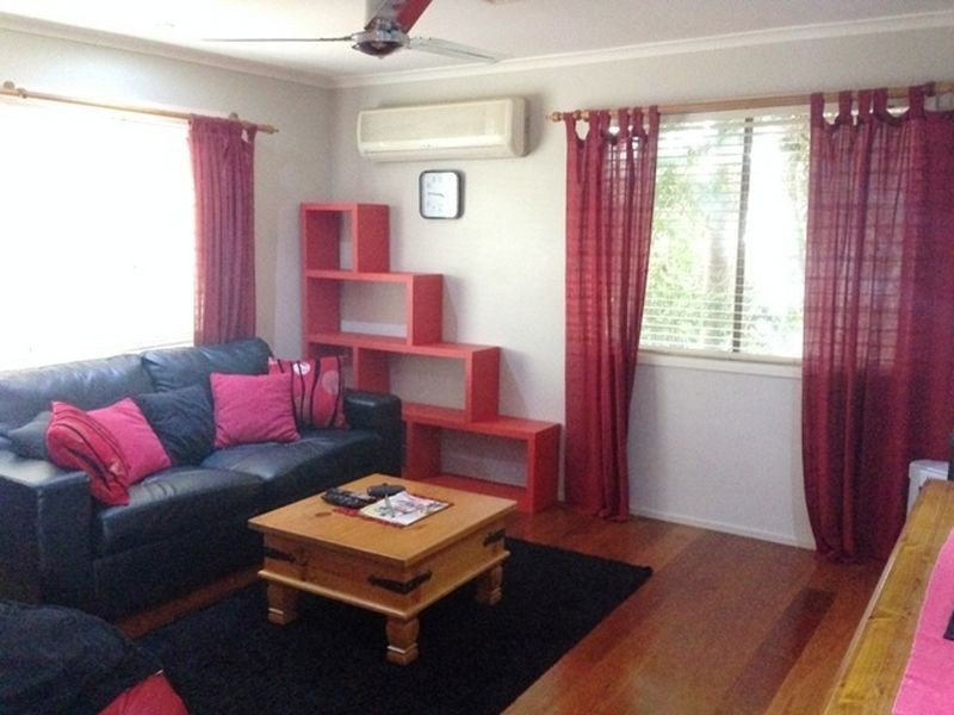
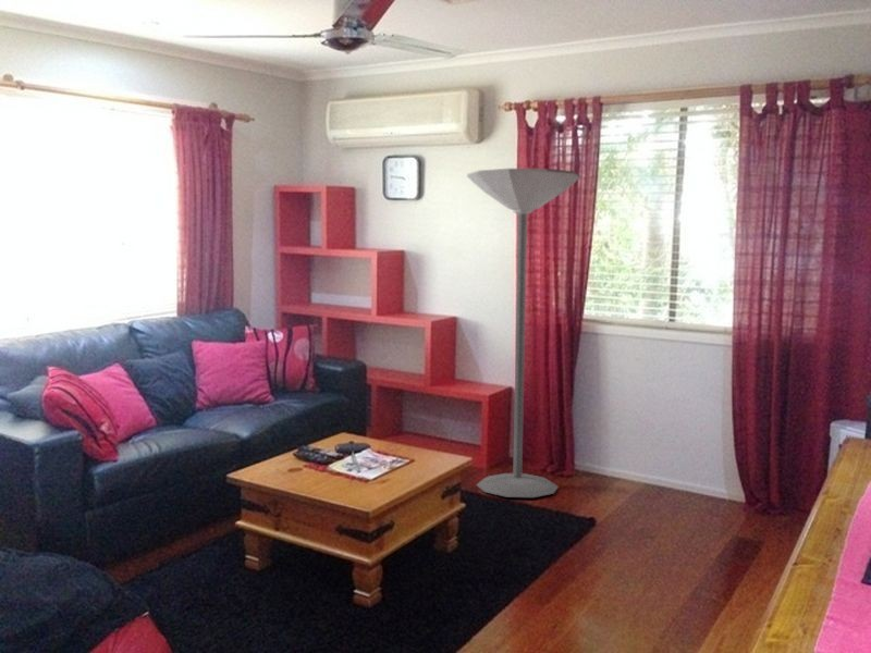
+ floor lamp (520, 332)
